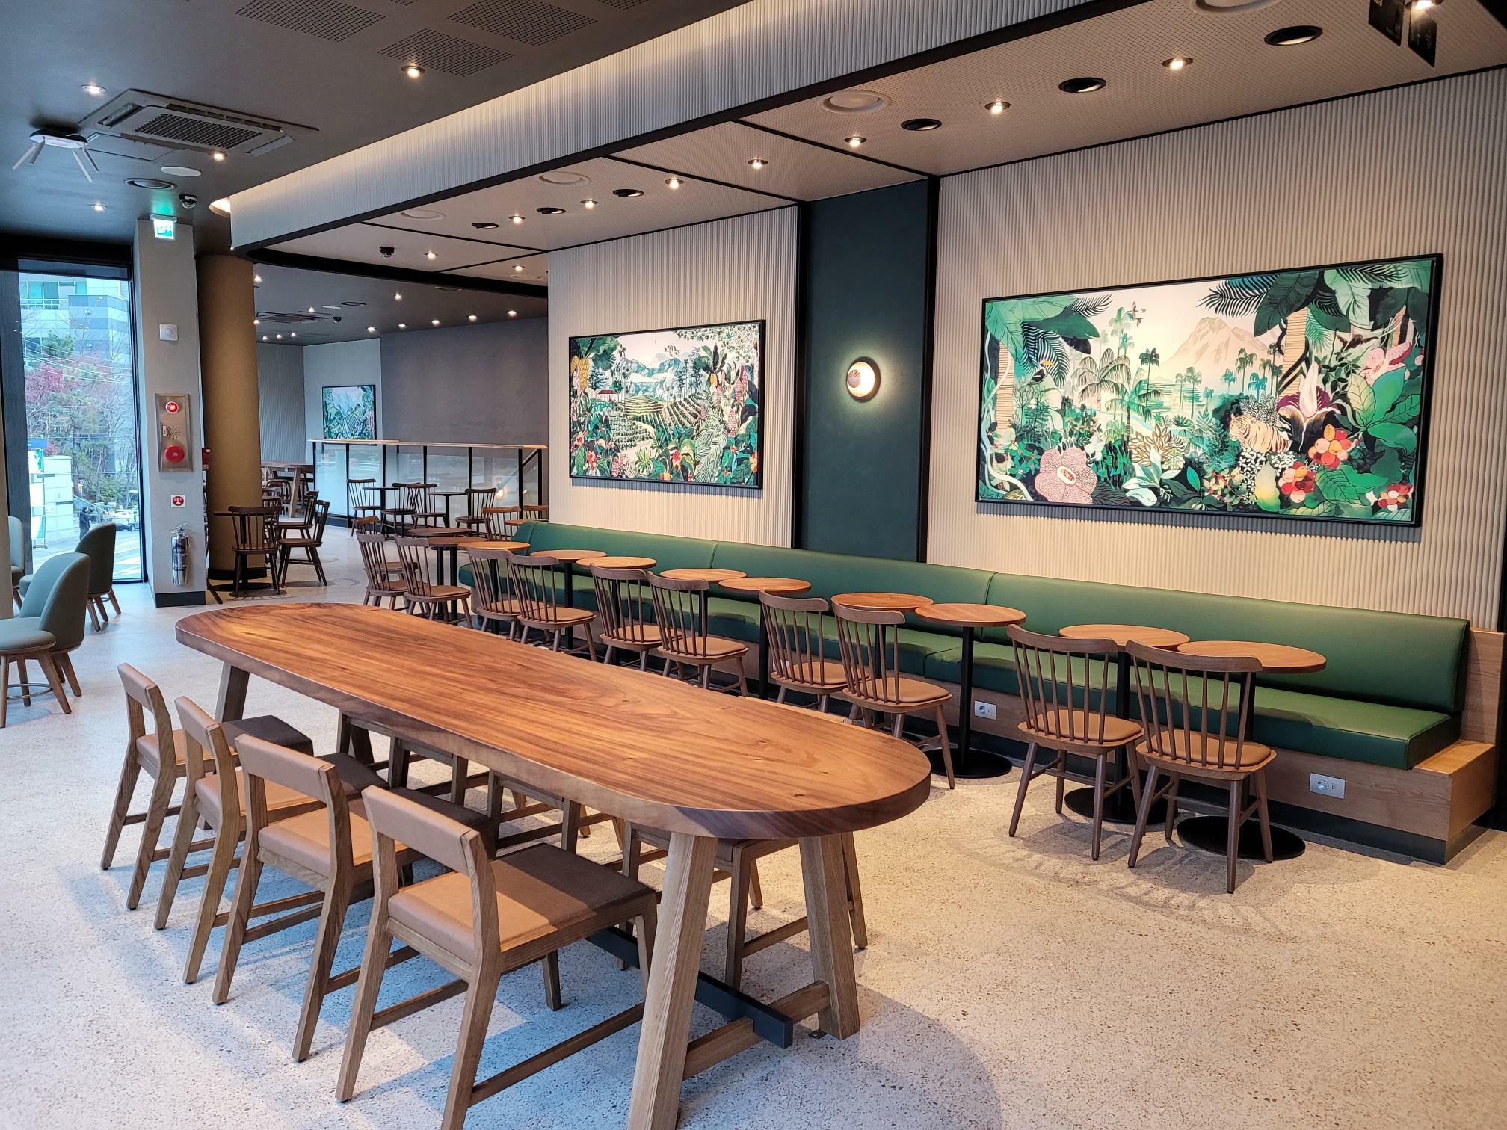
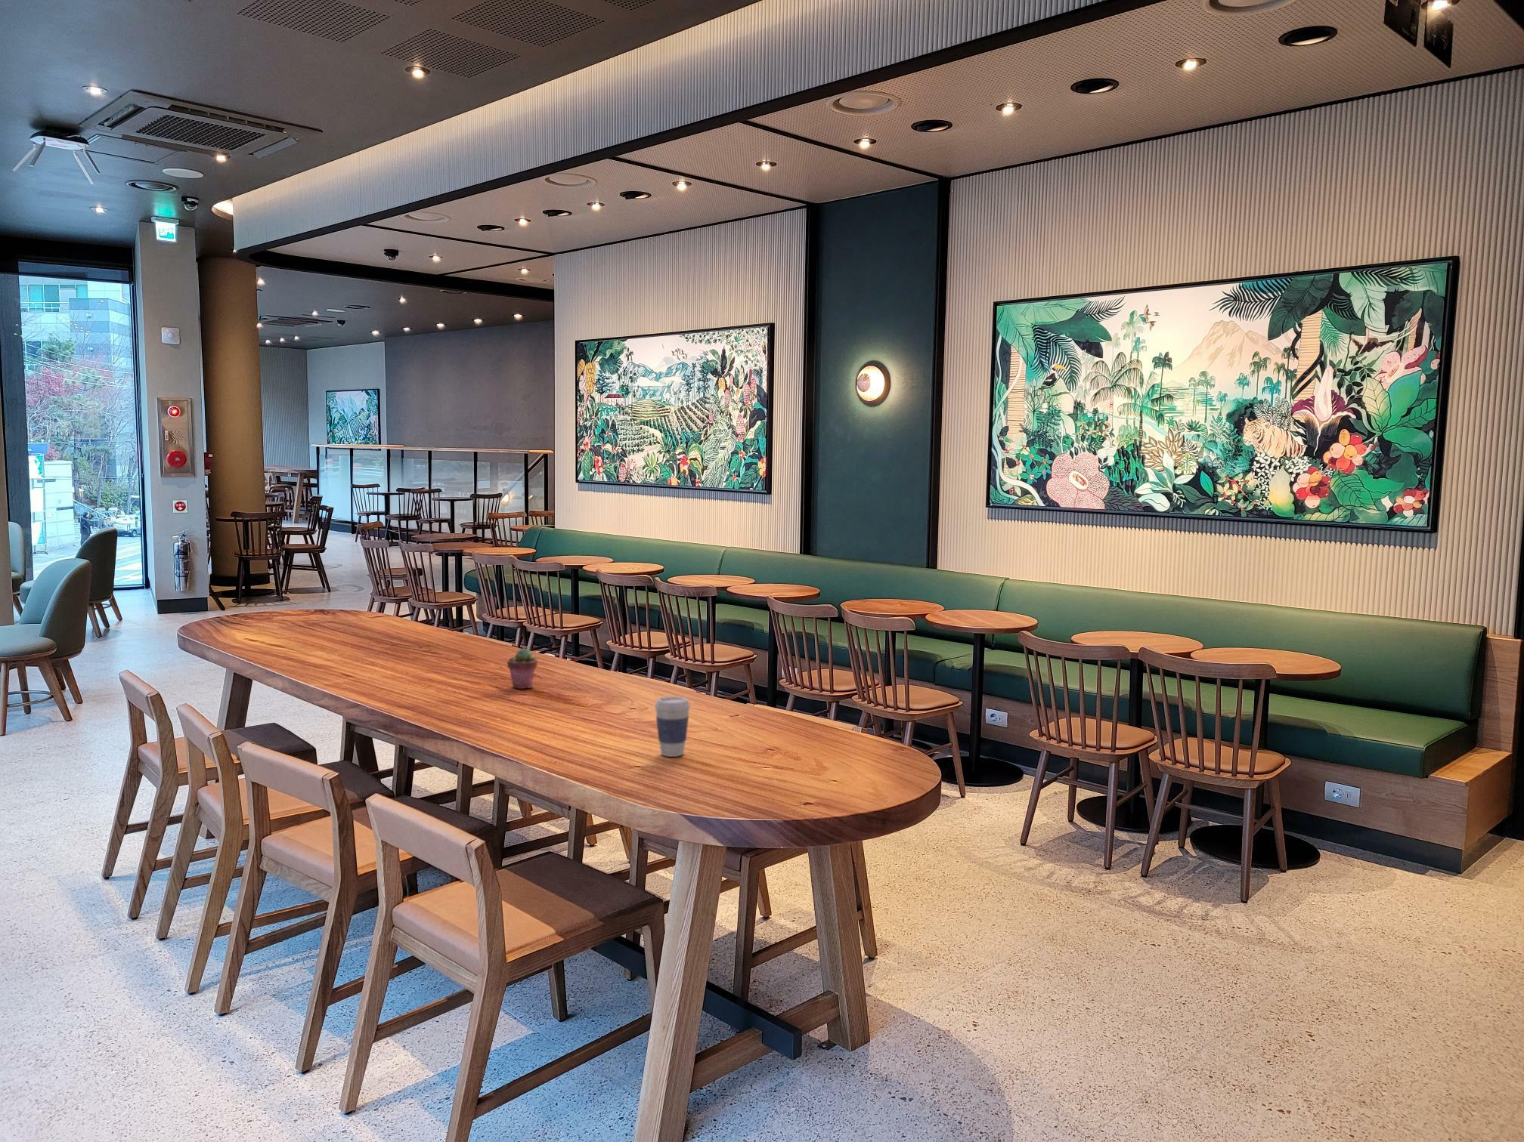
+ coffee cup (672, 727)
+ potted succulent (522, 667)
